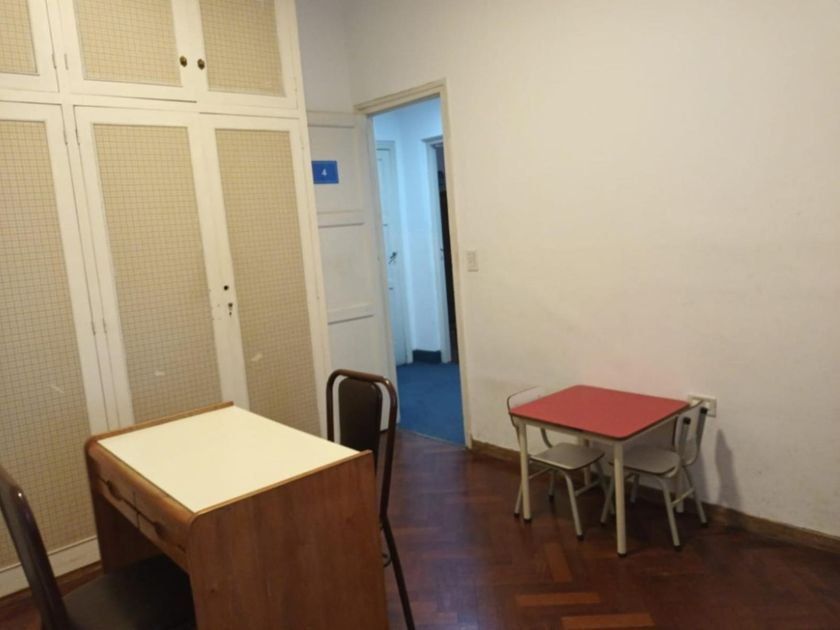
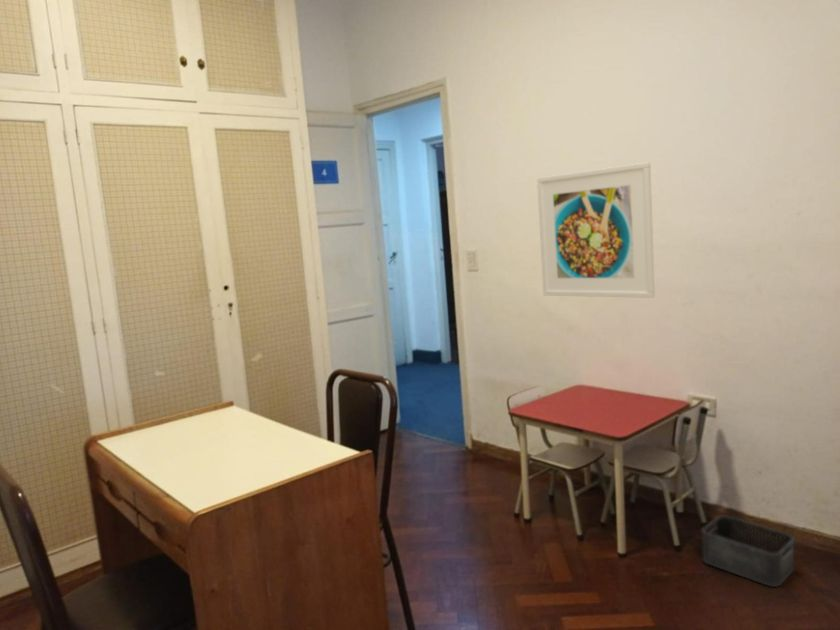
+ storage bin (747, 549)
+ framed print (592, 234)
